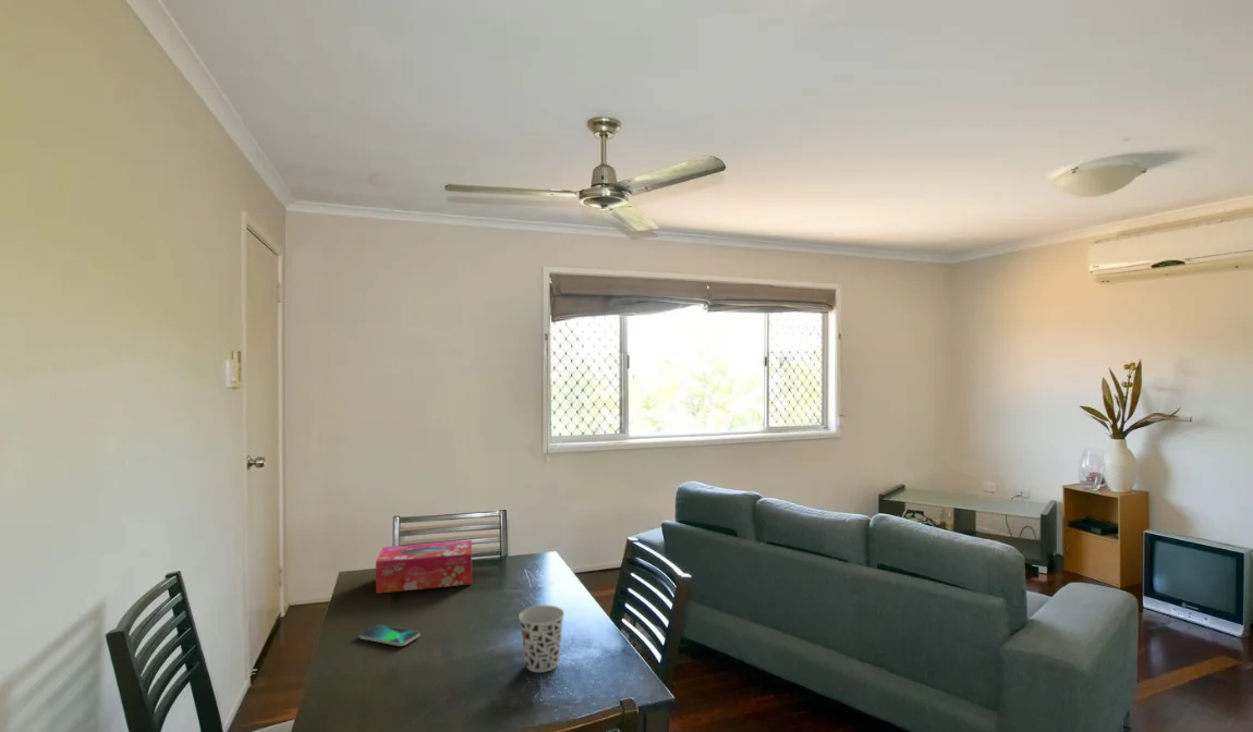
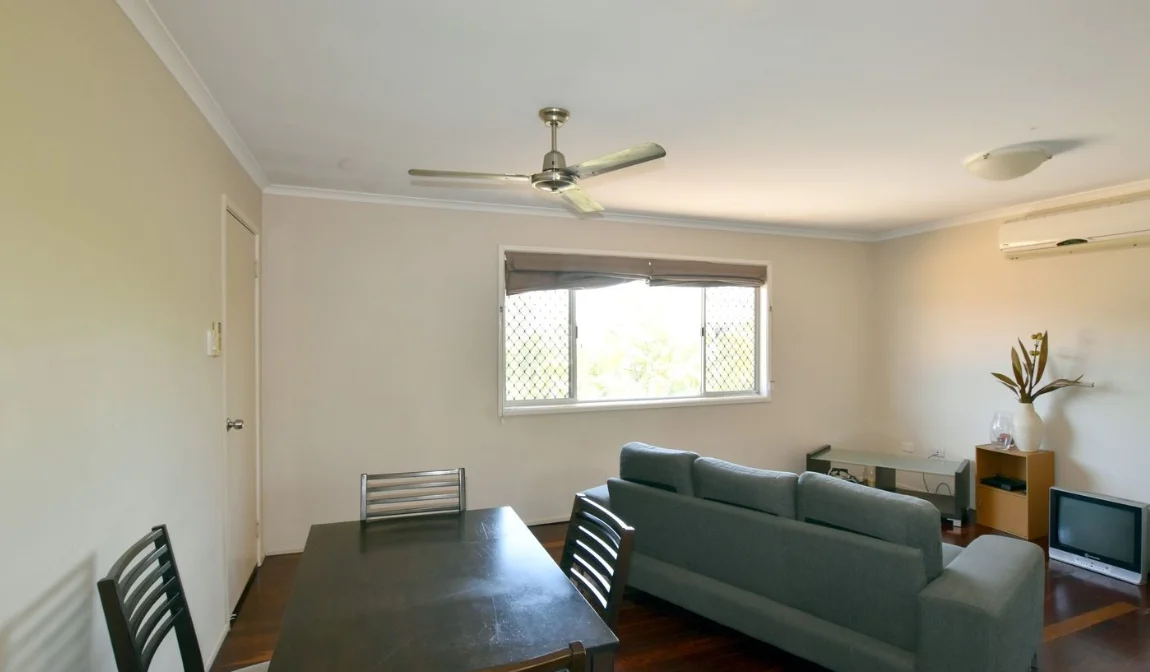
- tissue box (426, 564)
- smartphone (389, 635)
- cup (542, 638)
